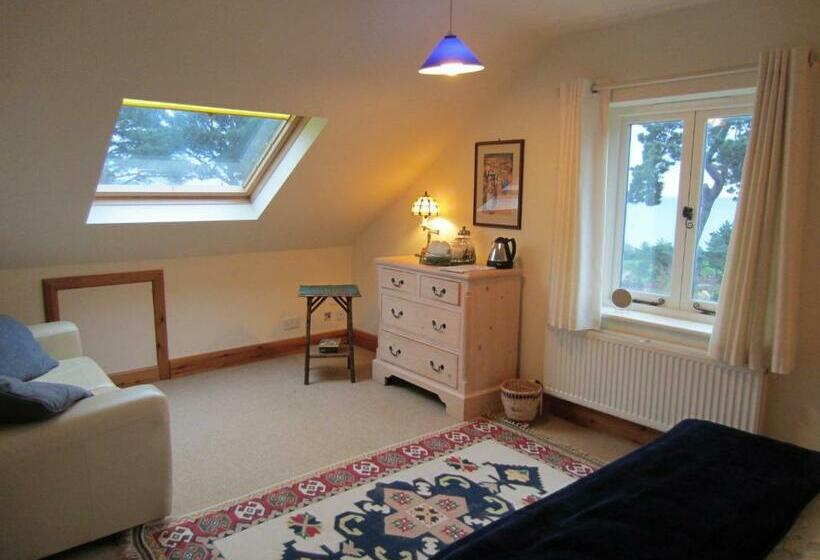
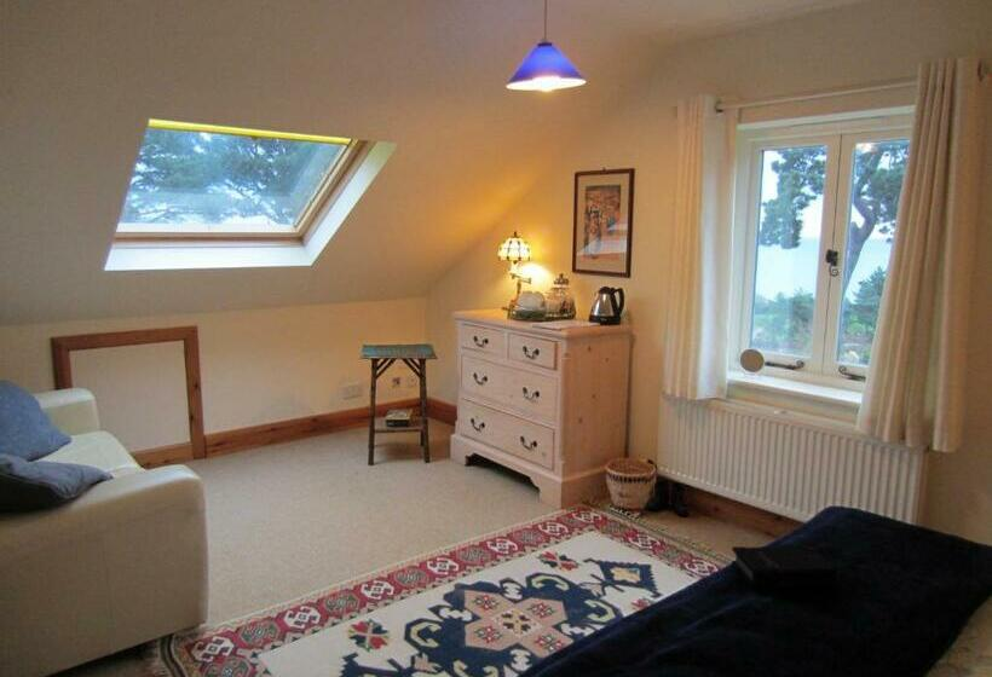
+ boots (667, 496)
+ hardback book (782, 566)
